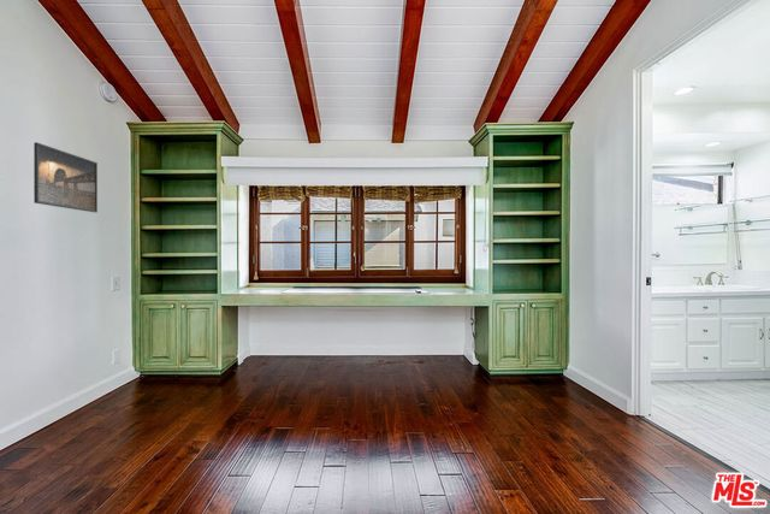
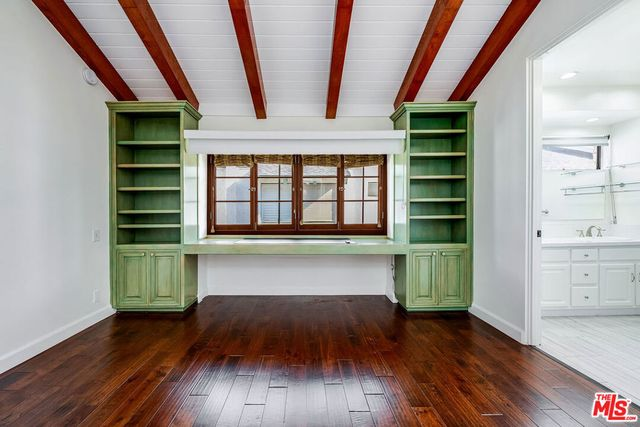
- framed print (69, 181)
